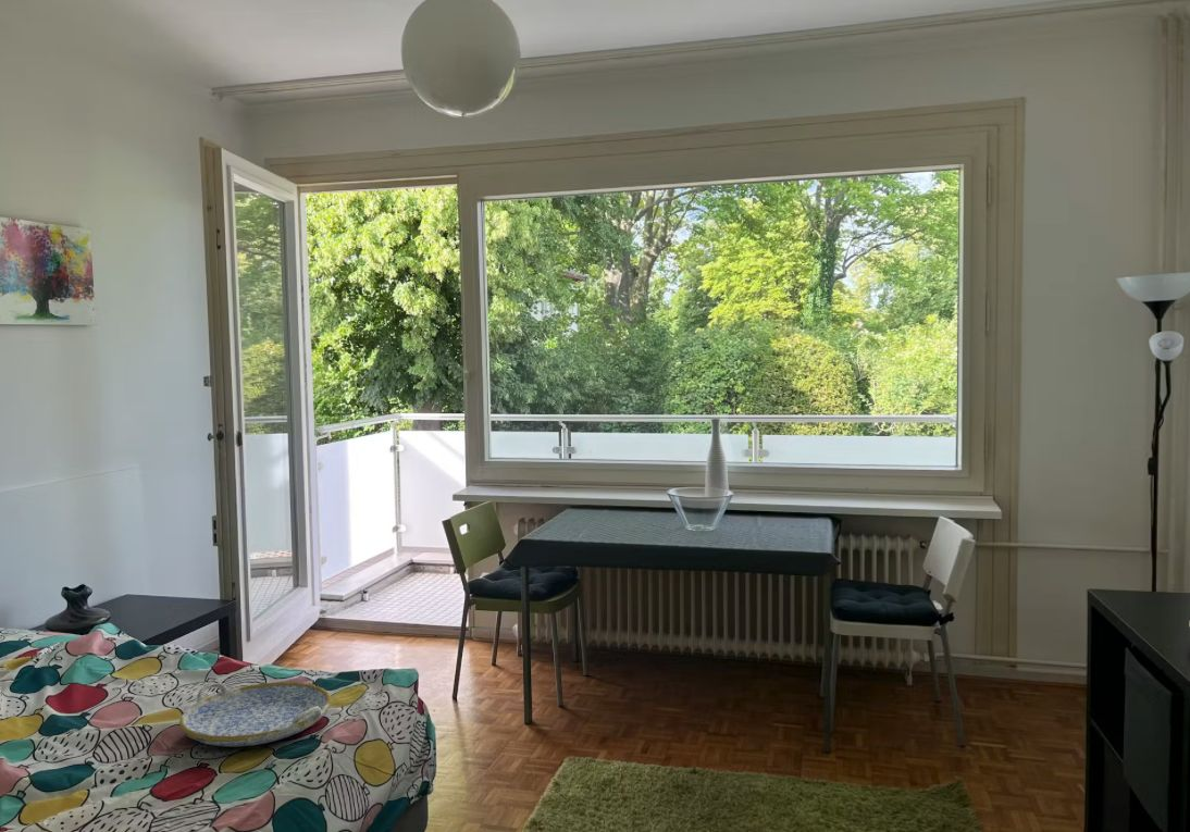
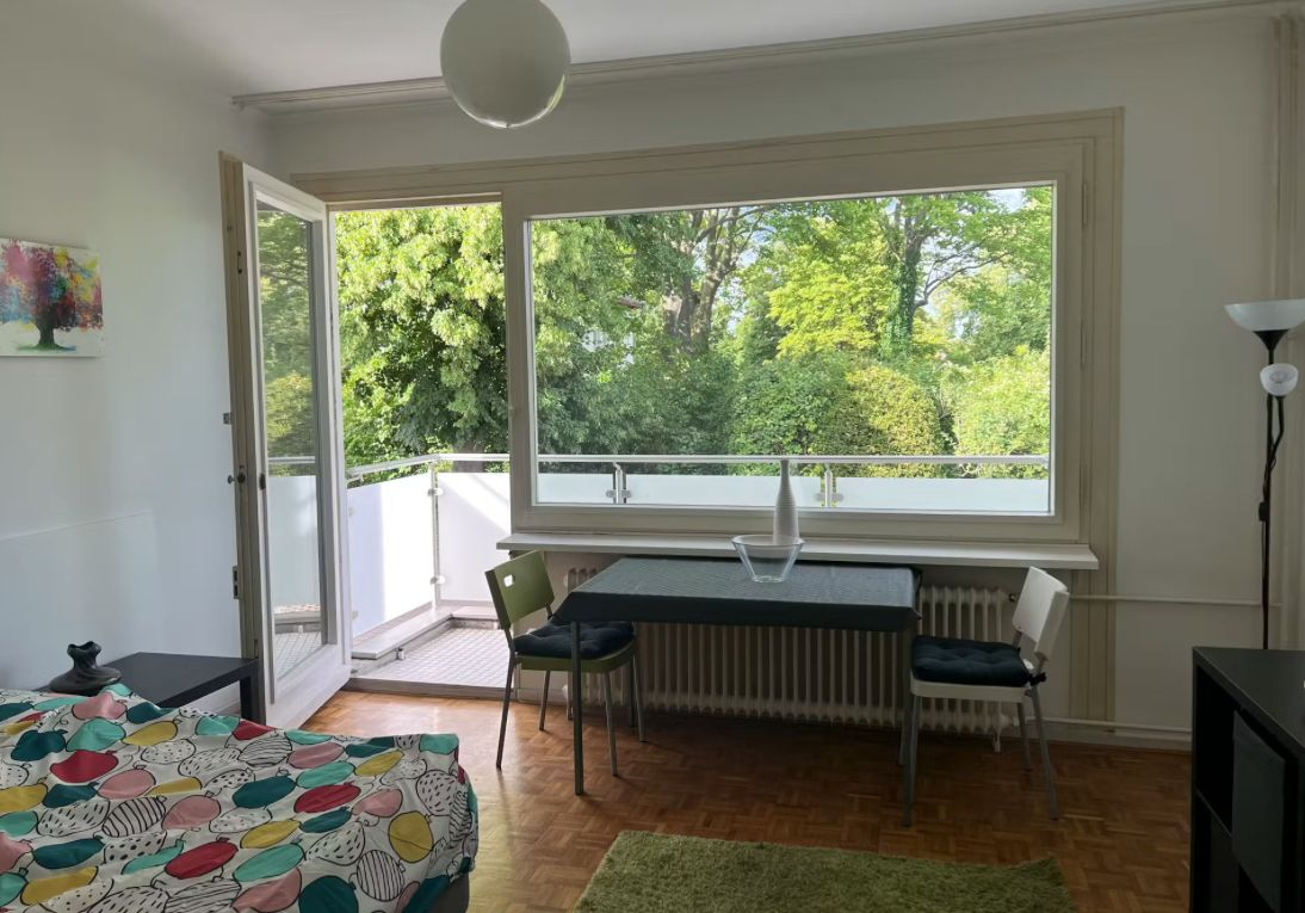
- serving tray (258, 710)
